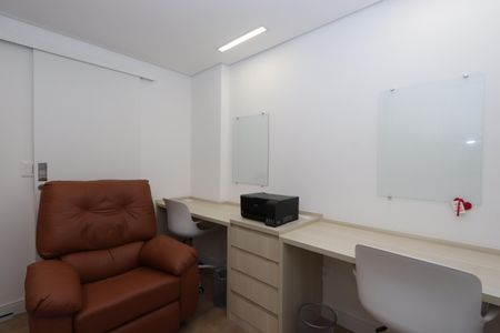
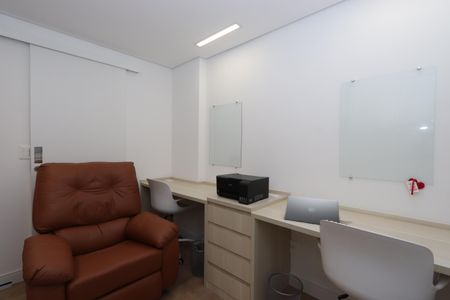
+ laptop (311, 209)
